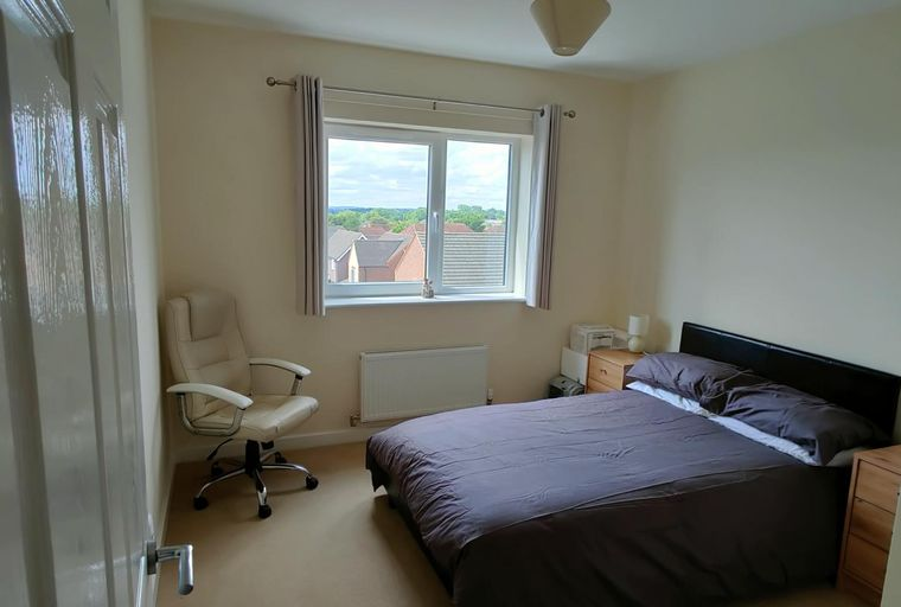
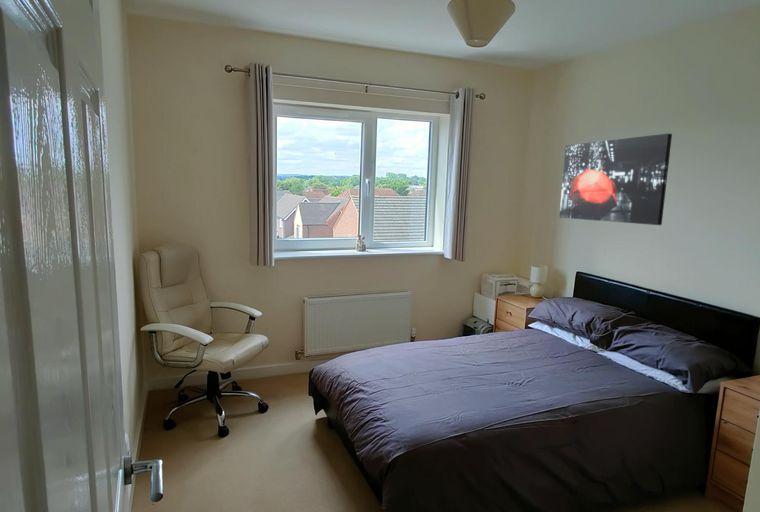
+ wall art (608, 181)
